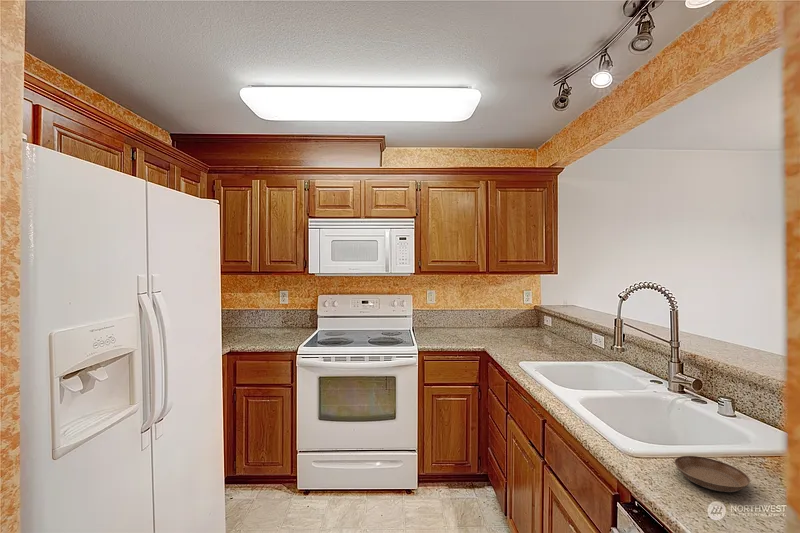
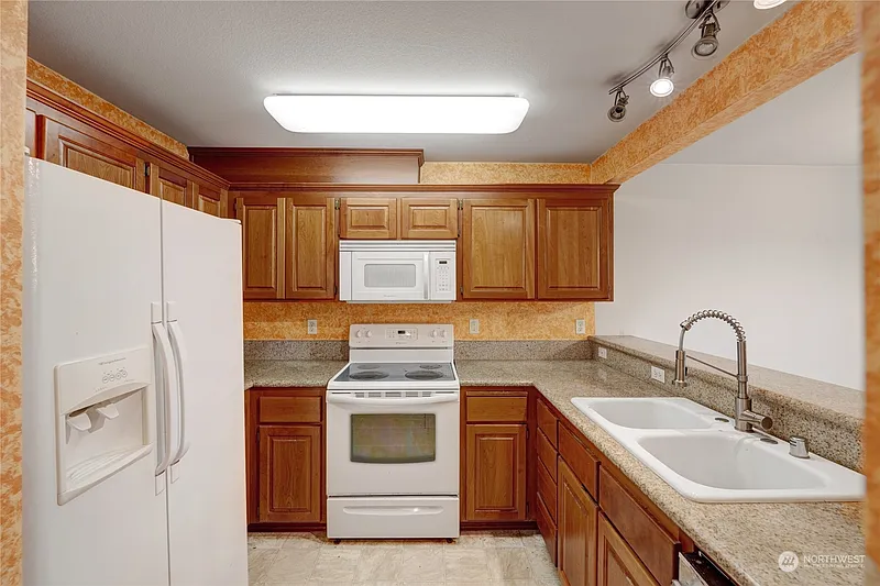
- saucer (710, 475)
